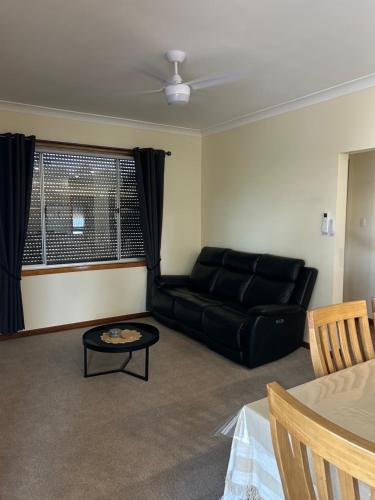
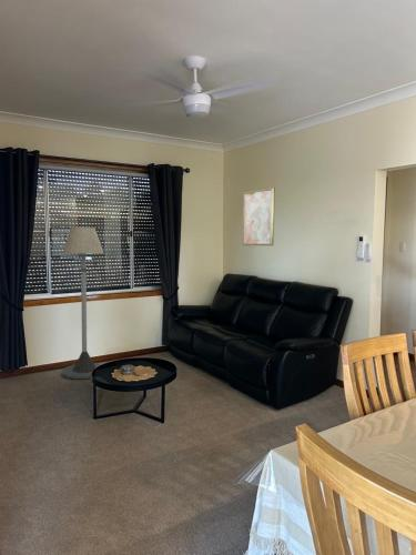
+ wall art (257, 218)
+ floor lamp (83, 301)
